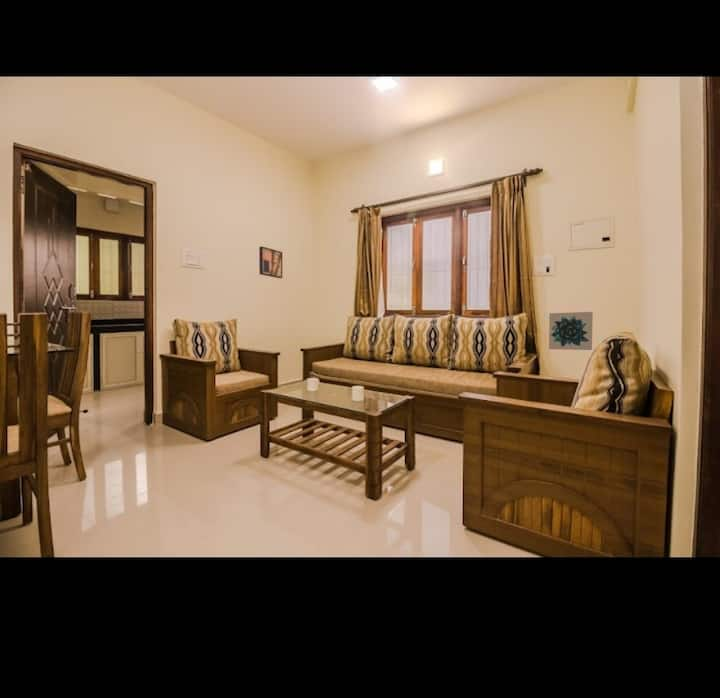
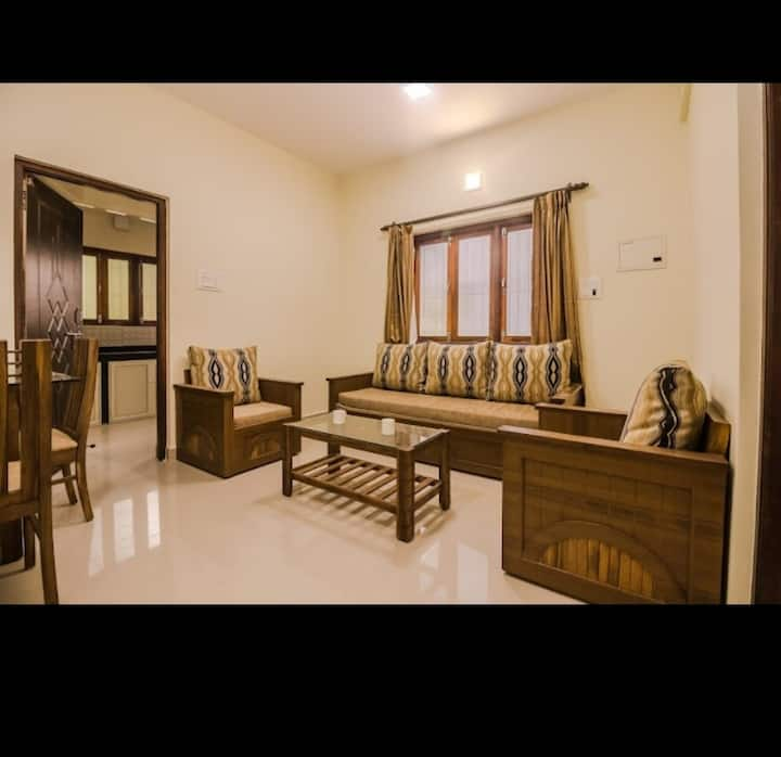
- wall art (570, 331)
- wall art (271, 262)
